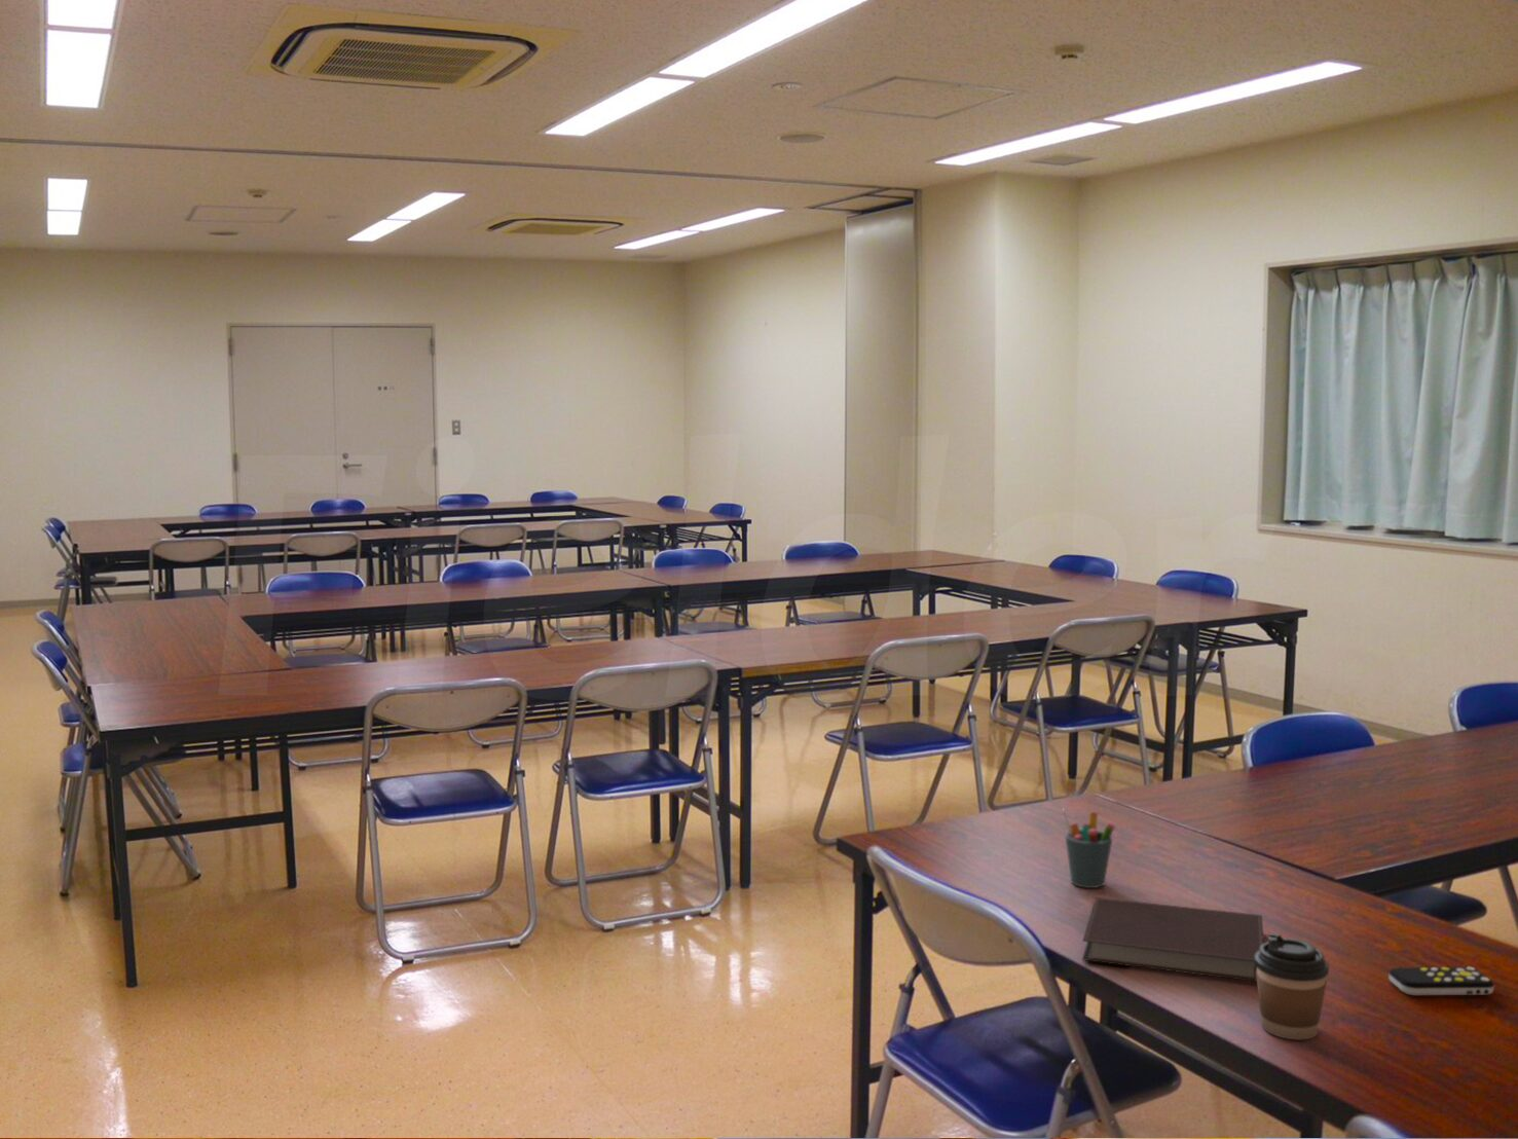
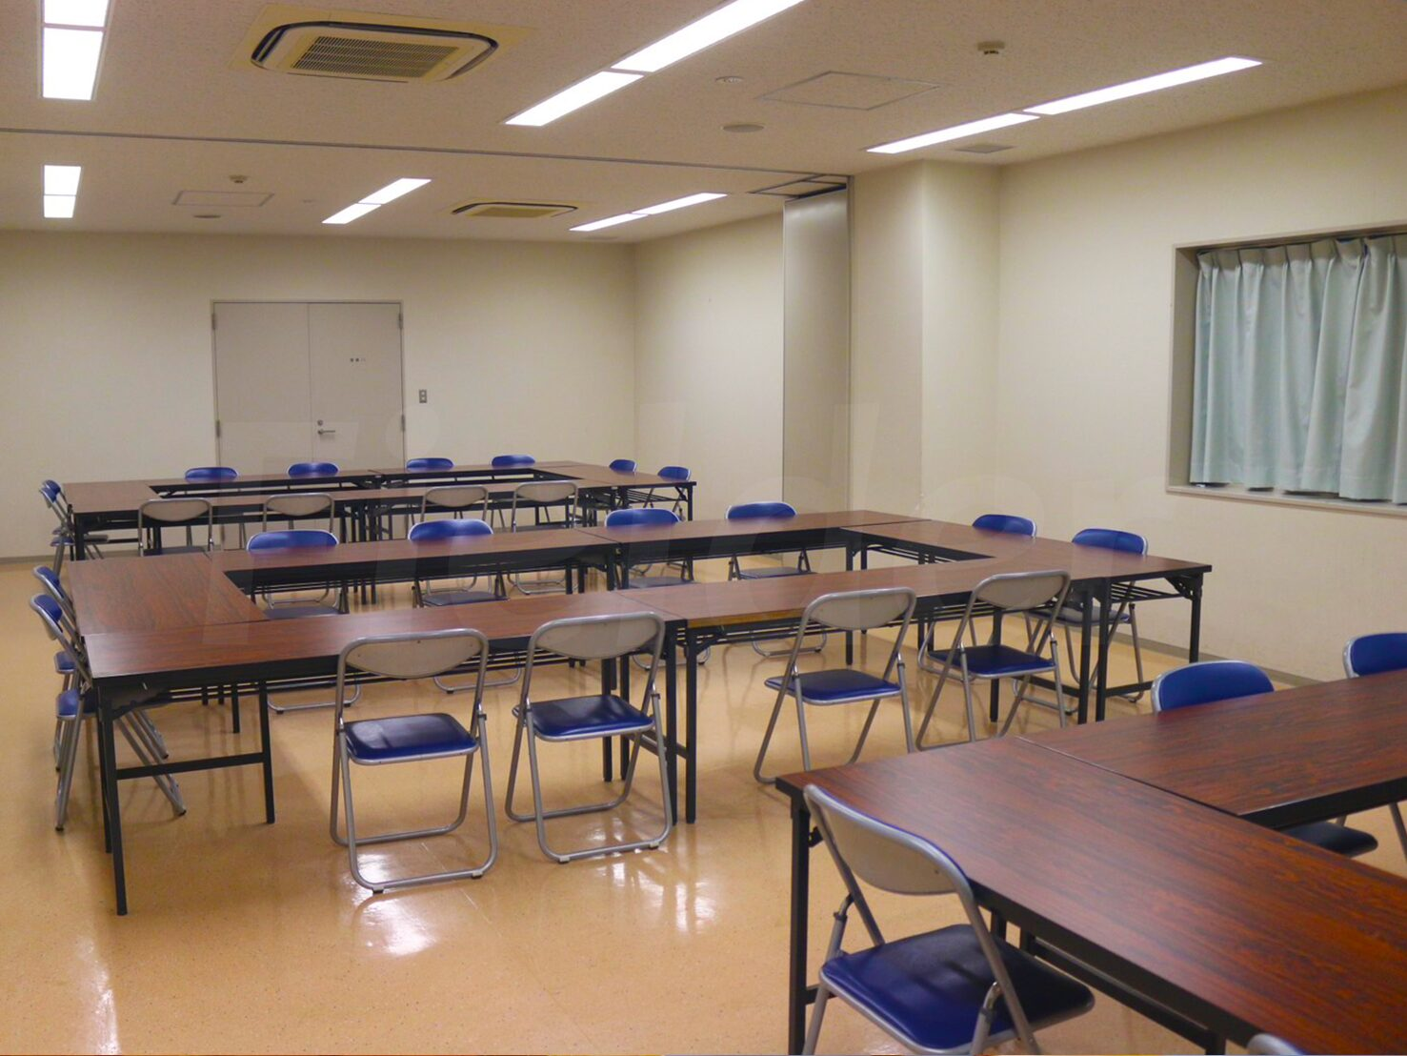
- remote control (1440, 980)
- pen holder (1089, 846)
- coffee cup (1290, 983)
- notebook (1173, 936)
